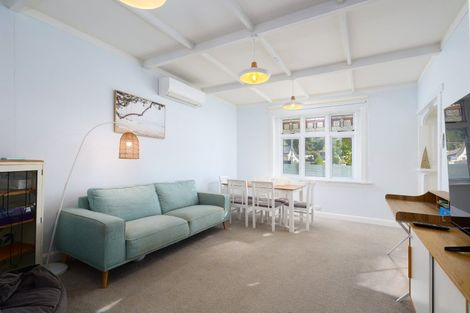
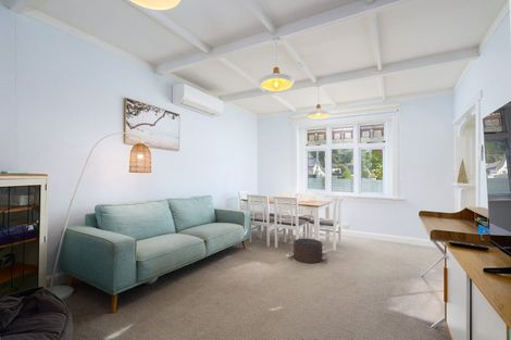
+ pouf (307, 250)
